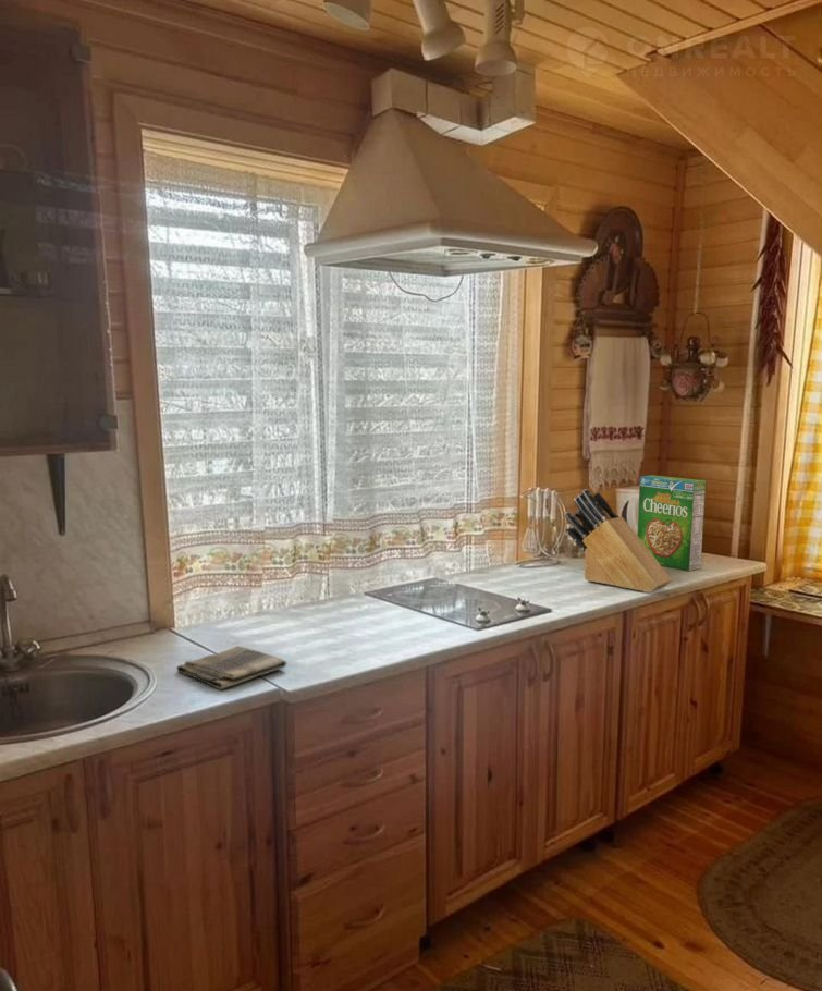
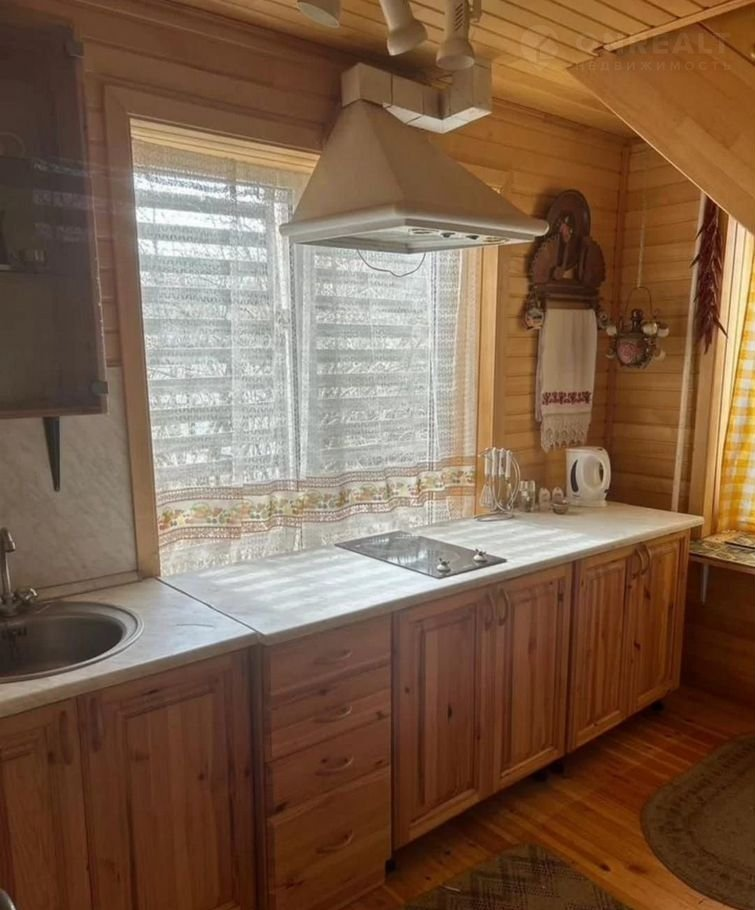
- cereal box (670, 522)
- dish towel (231, 663)
- knife block (616, 537)
